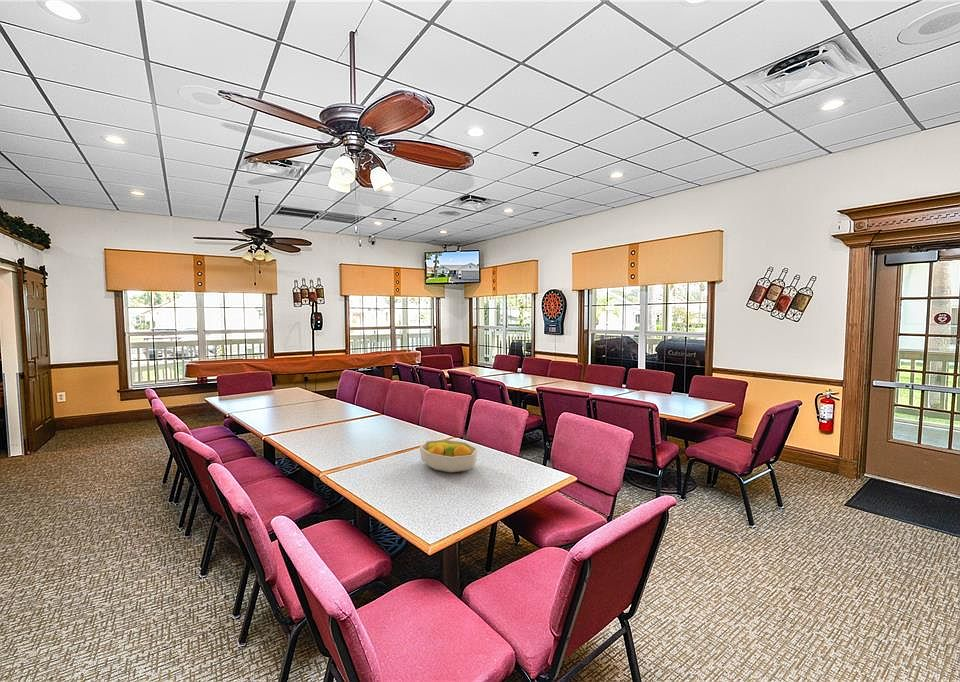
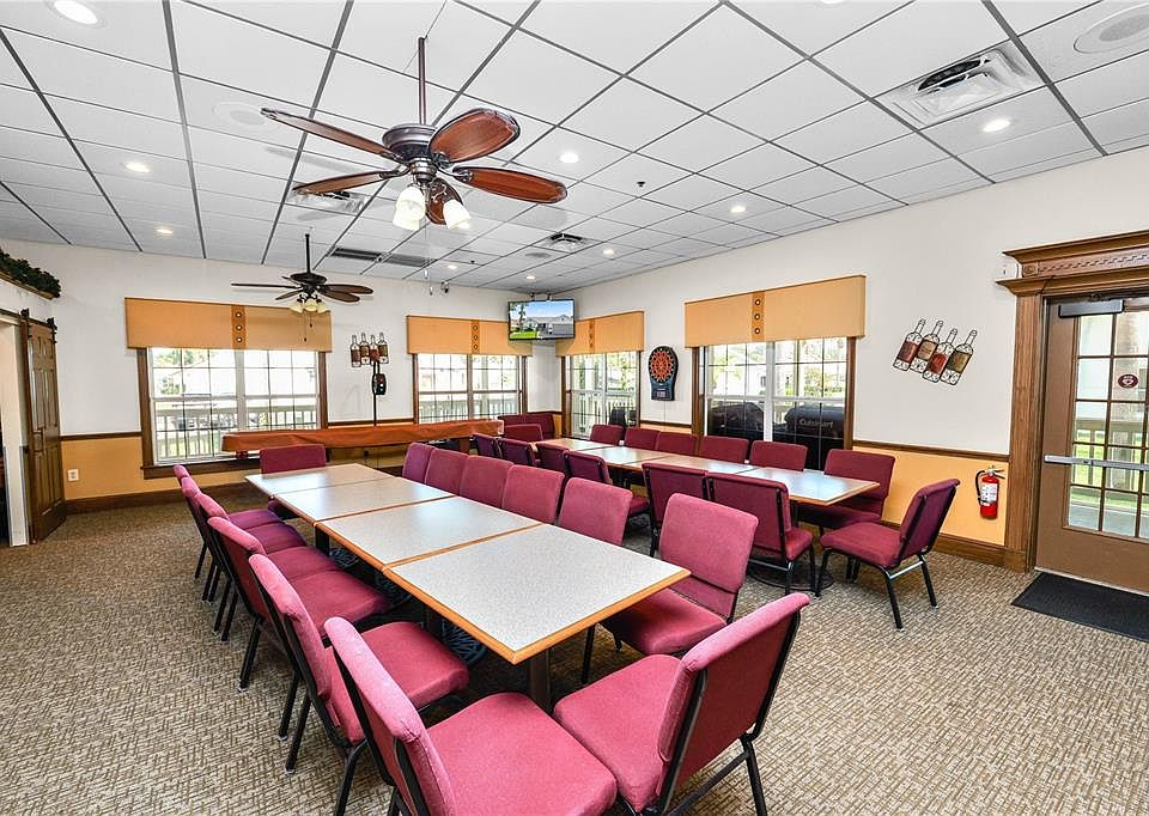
- fruit bowl (448, 452)
